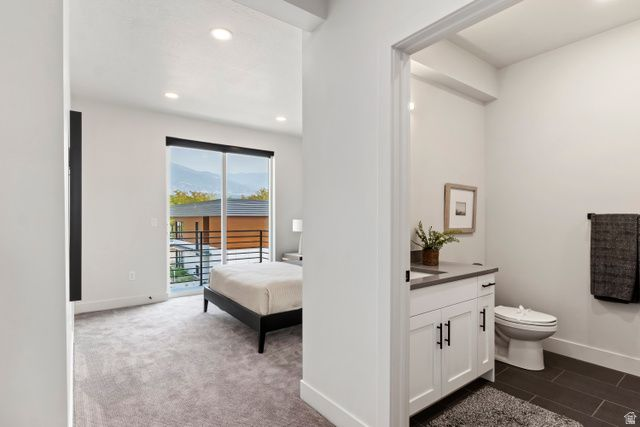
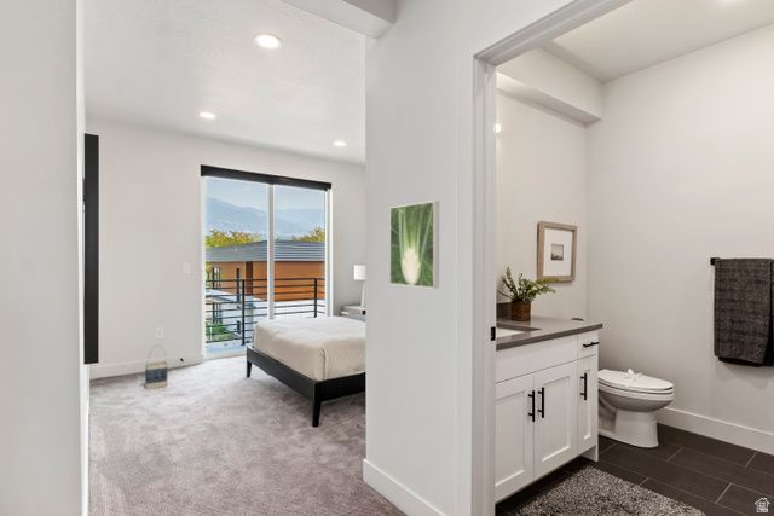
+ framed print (412, 245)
+ bag (156, 365)
